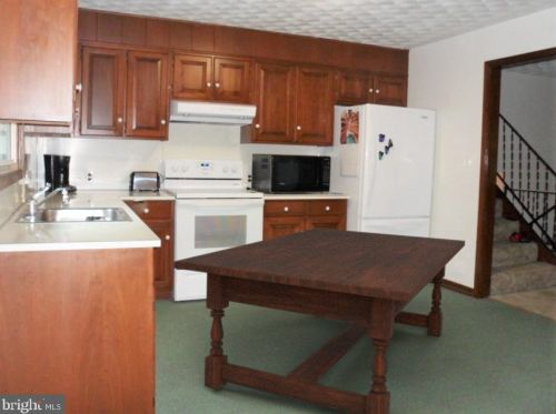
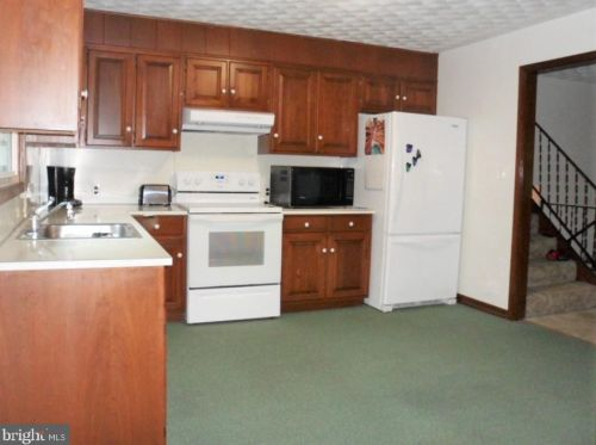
- dining table (344, 303)
